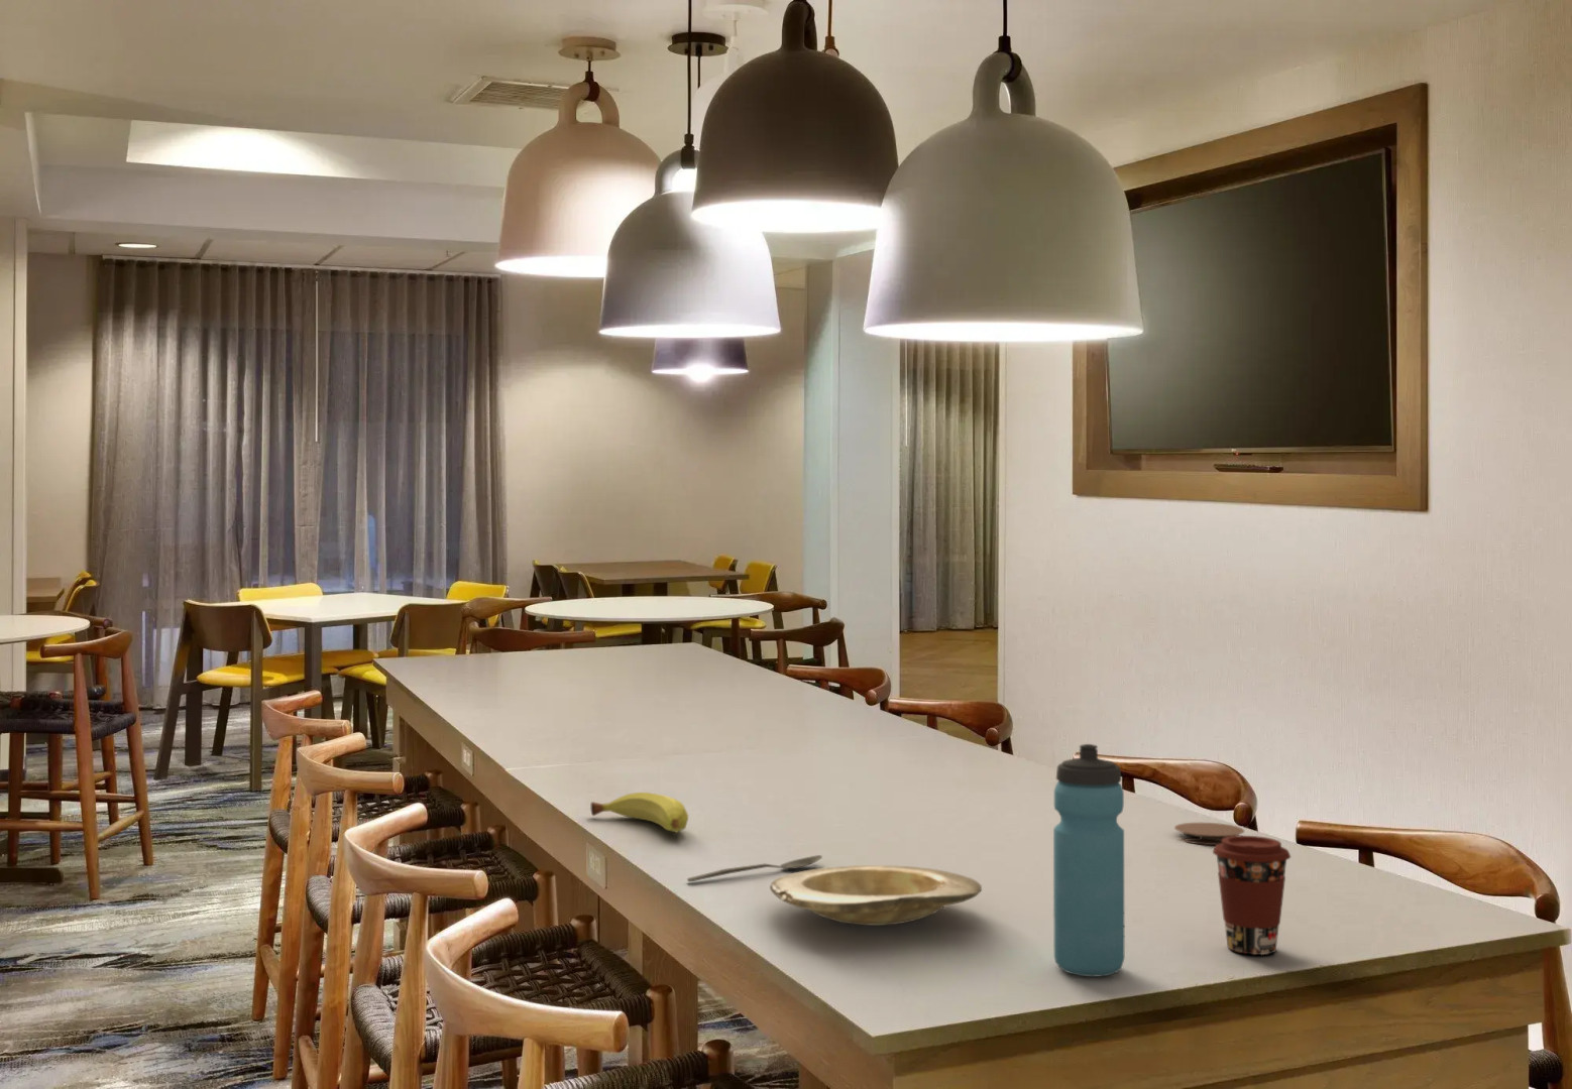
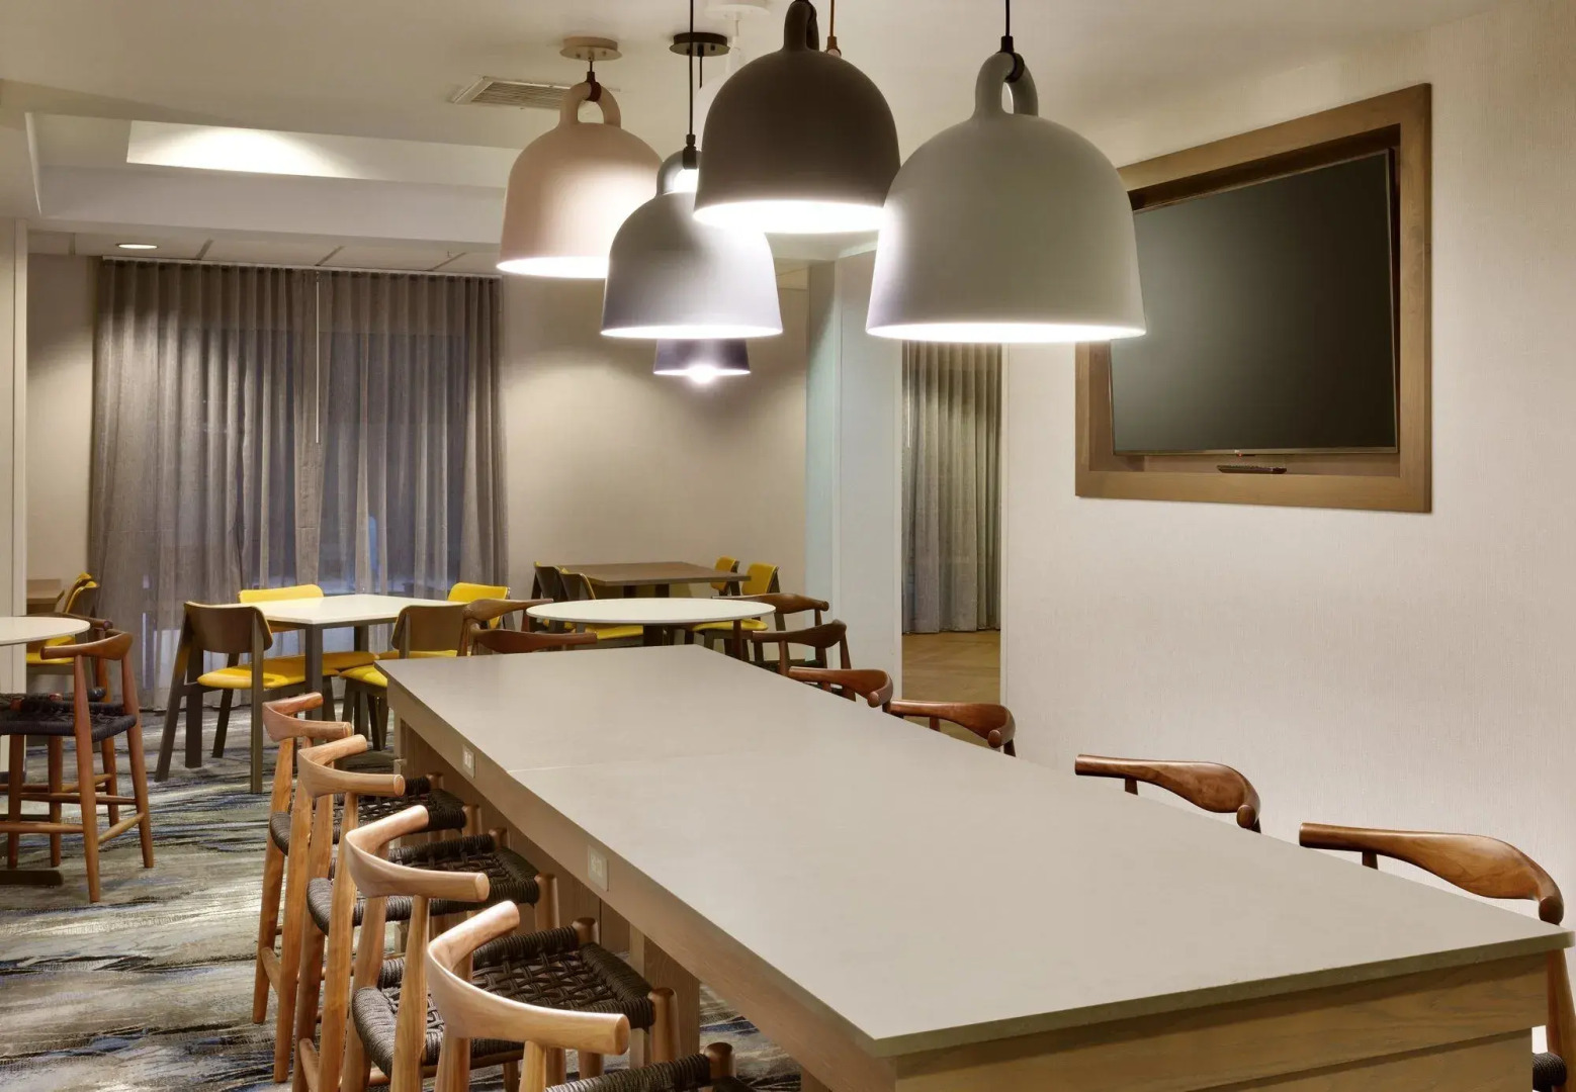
- plate (874, 896)
- spoon (756, 867)
- fruit (643, 812)
- coaster (1209, 833)
- coffee cup (1251, 894)
- water bottle (1088, 856)
